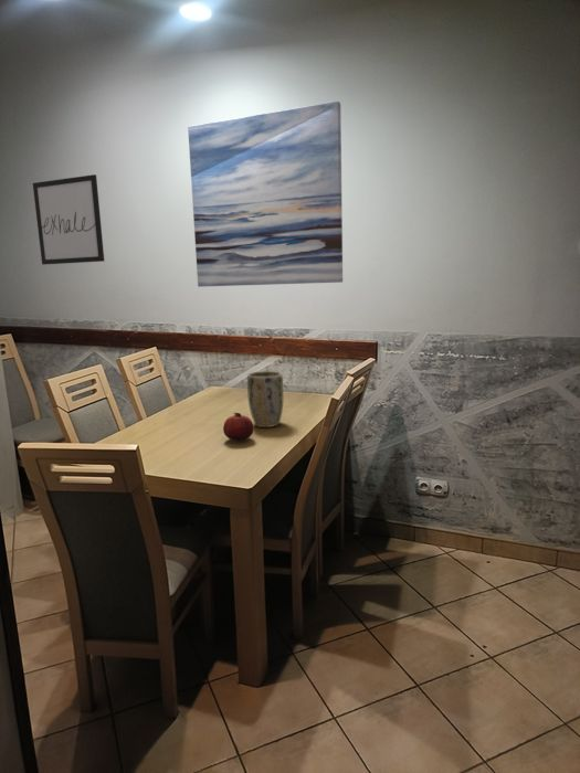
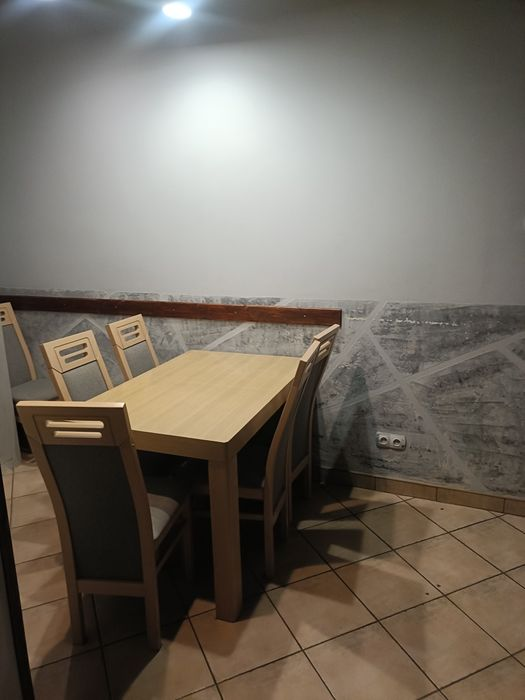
- wall art (263, 202)
- plant pot (265, 399)
- wall art (67, 221)
- fruit (238, 426)
